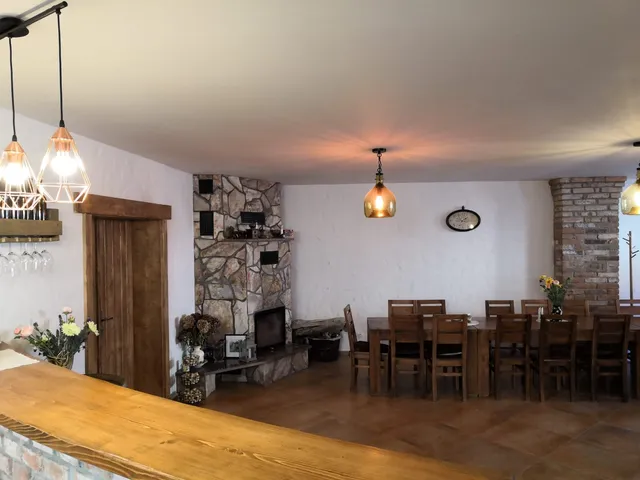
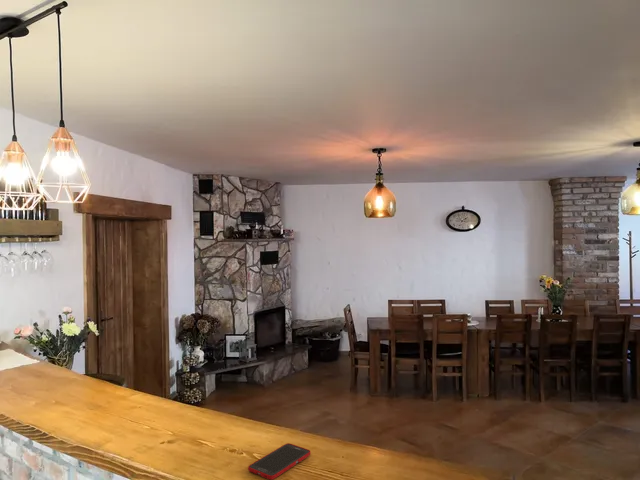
+ cell phone (280, 460)
